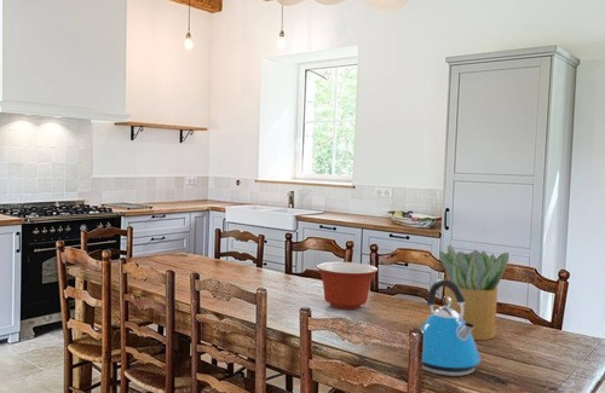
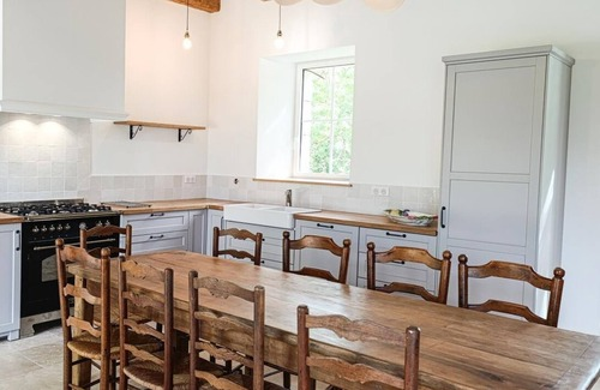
- kettle (444, 322)
- potted plant (473, 290)
- mixing bowl (346, 285)
